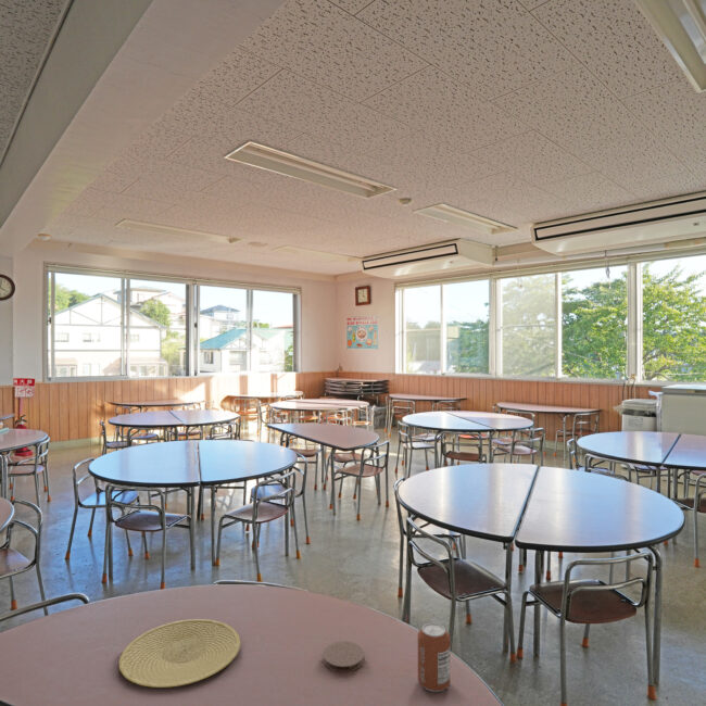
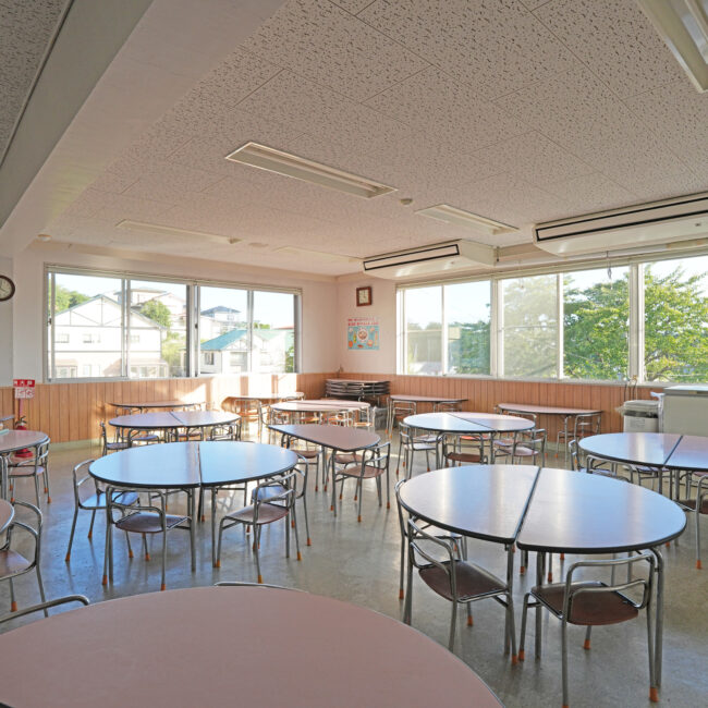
- coaster (343, 656)
- can (433, 655)
- plate (181, 652)
